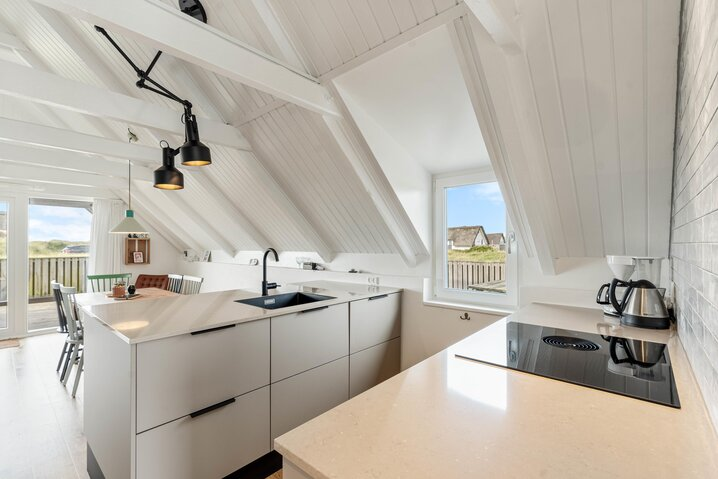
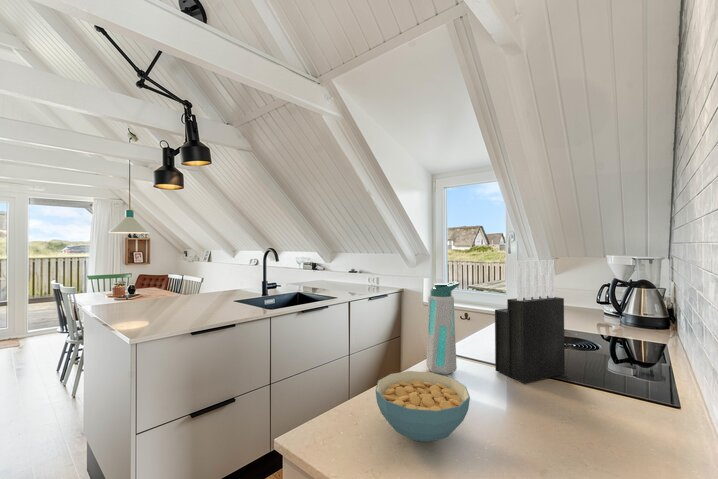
+ cereal bowl (421, 411)
+ knife block (525, 315)
+ water bottle (443, 325)
